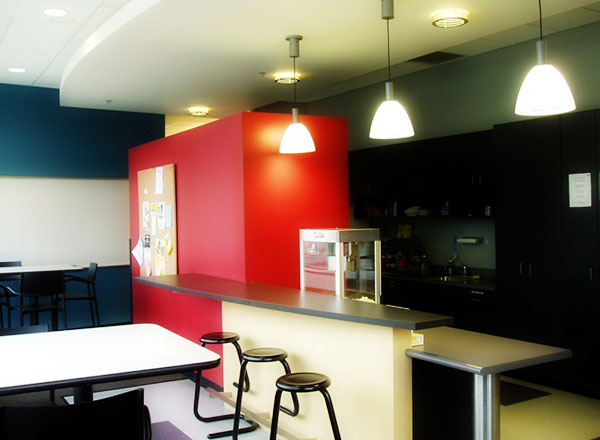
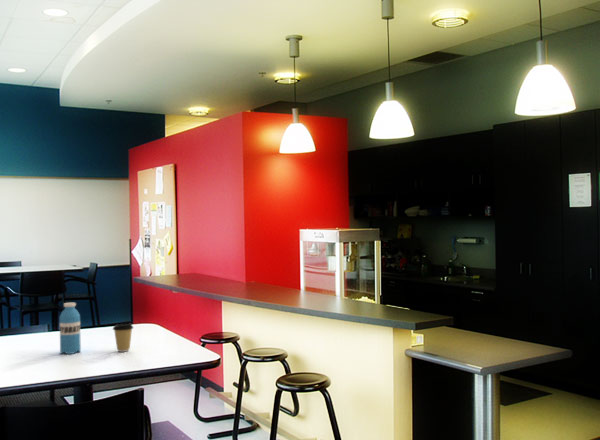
+ coffee cup (123, 337)
+ water bottle (70, 327)
